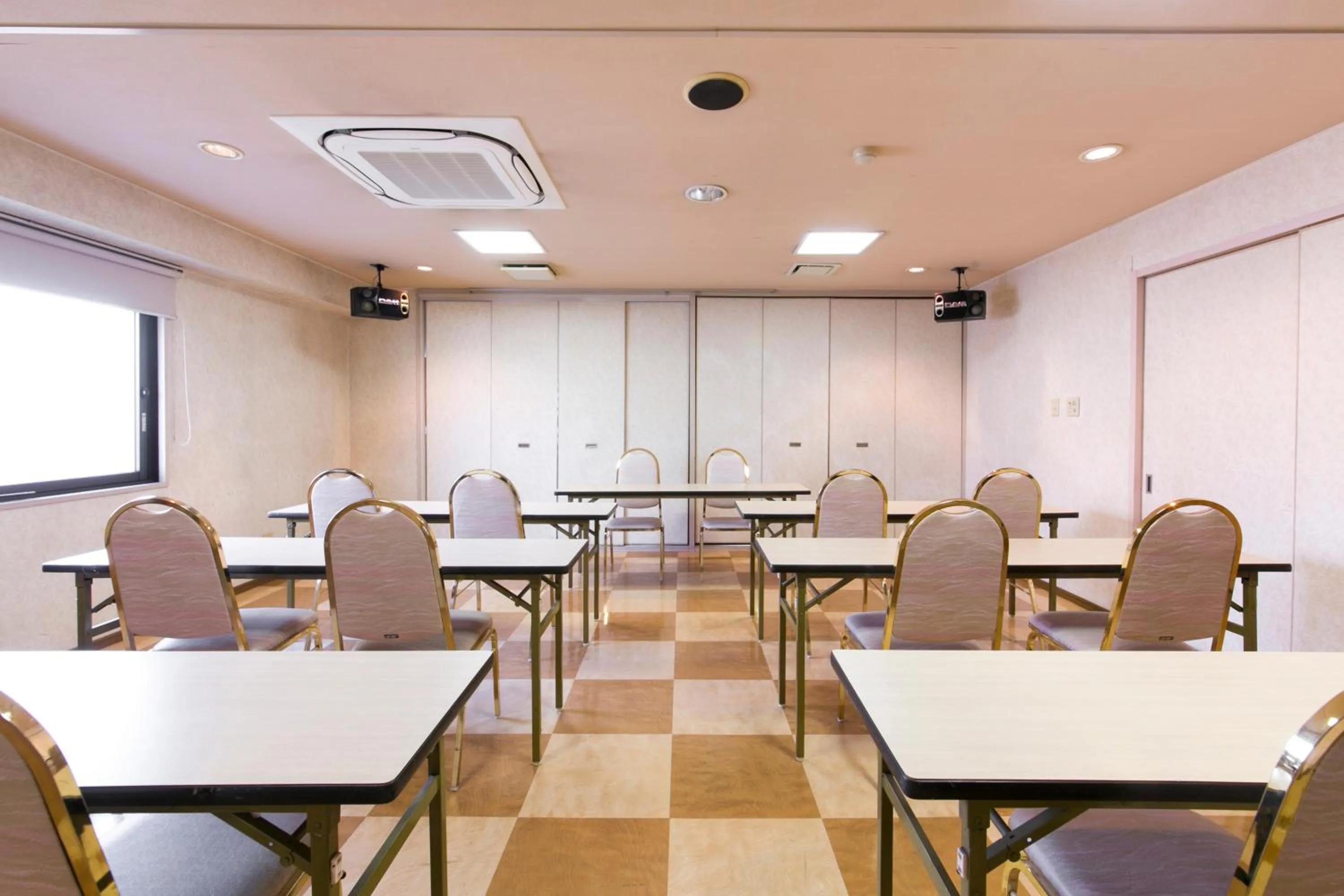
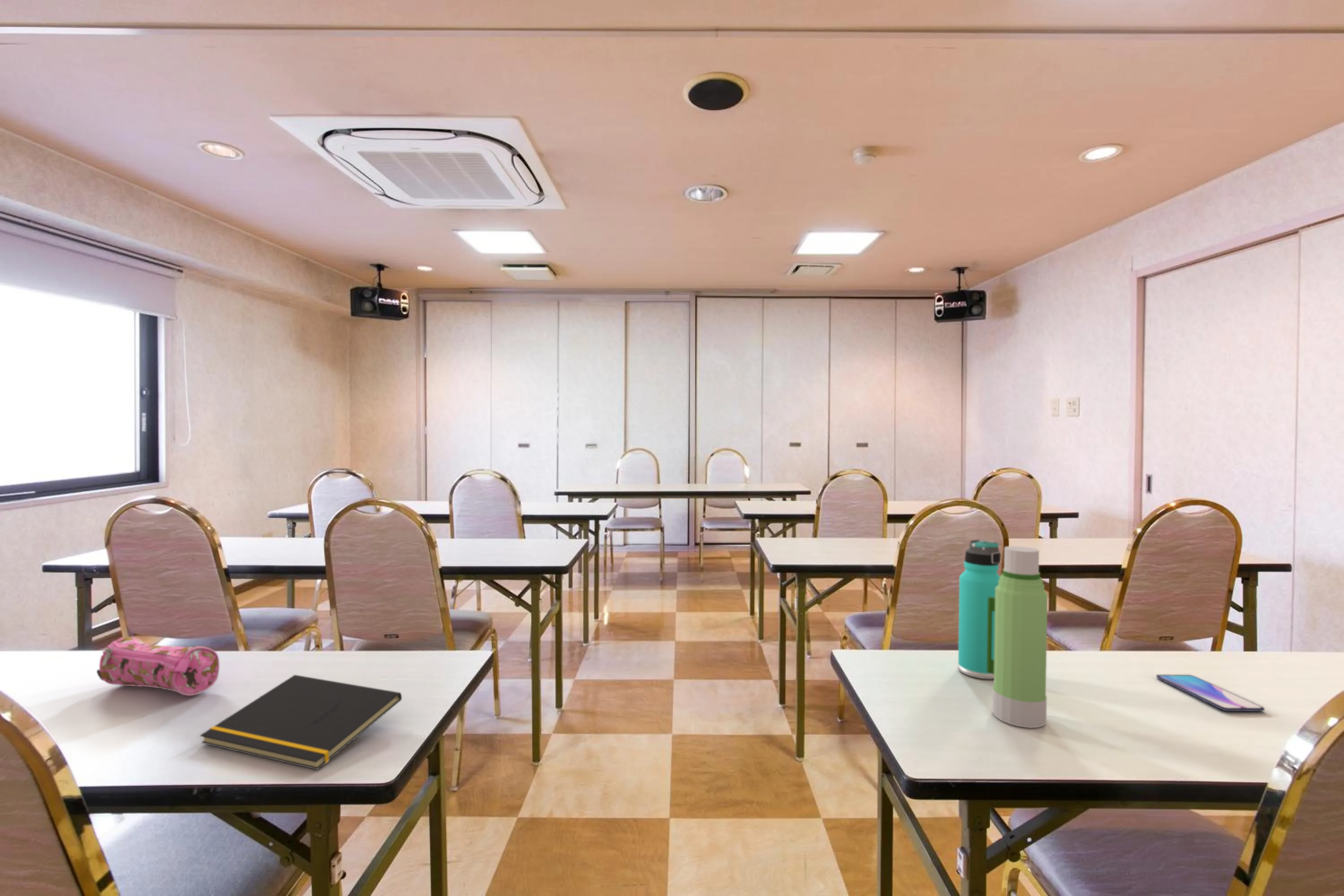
+ smartphone (1206, 691)
+ pencil case (159, 665)
+ thermos bottle (980, 606)
+ water bottle (1018, 633)
+ notepad (305, 716)
